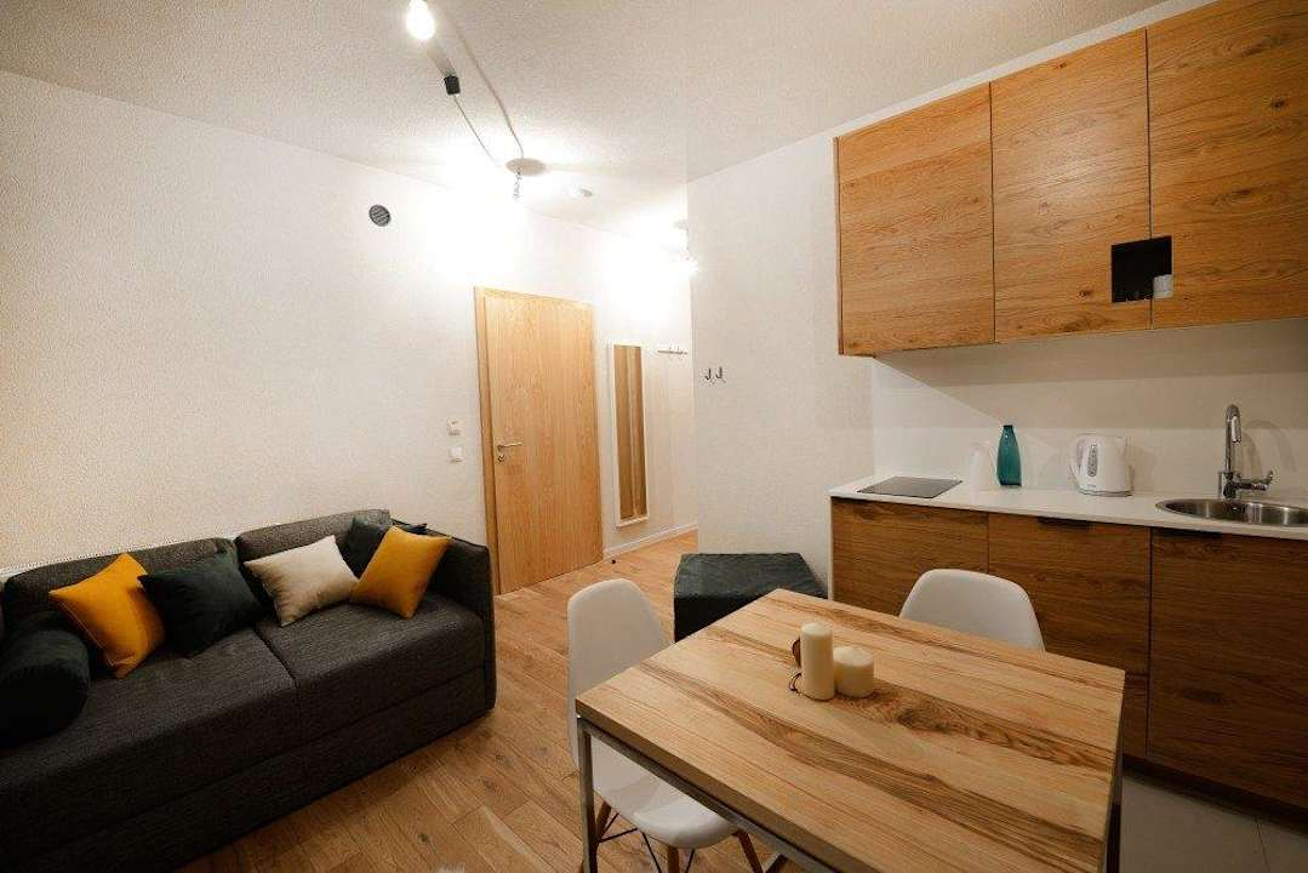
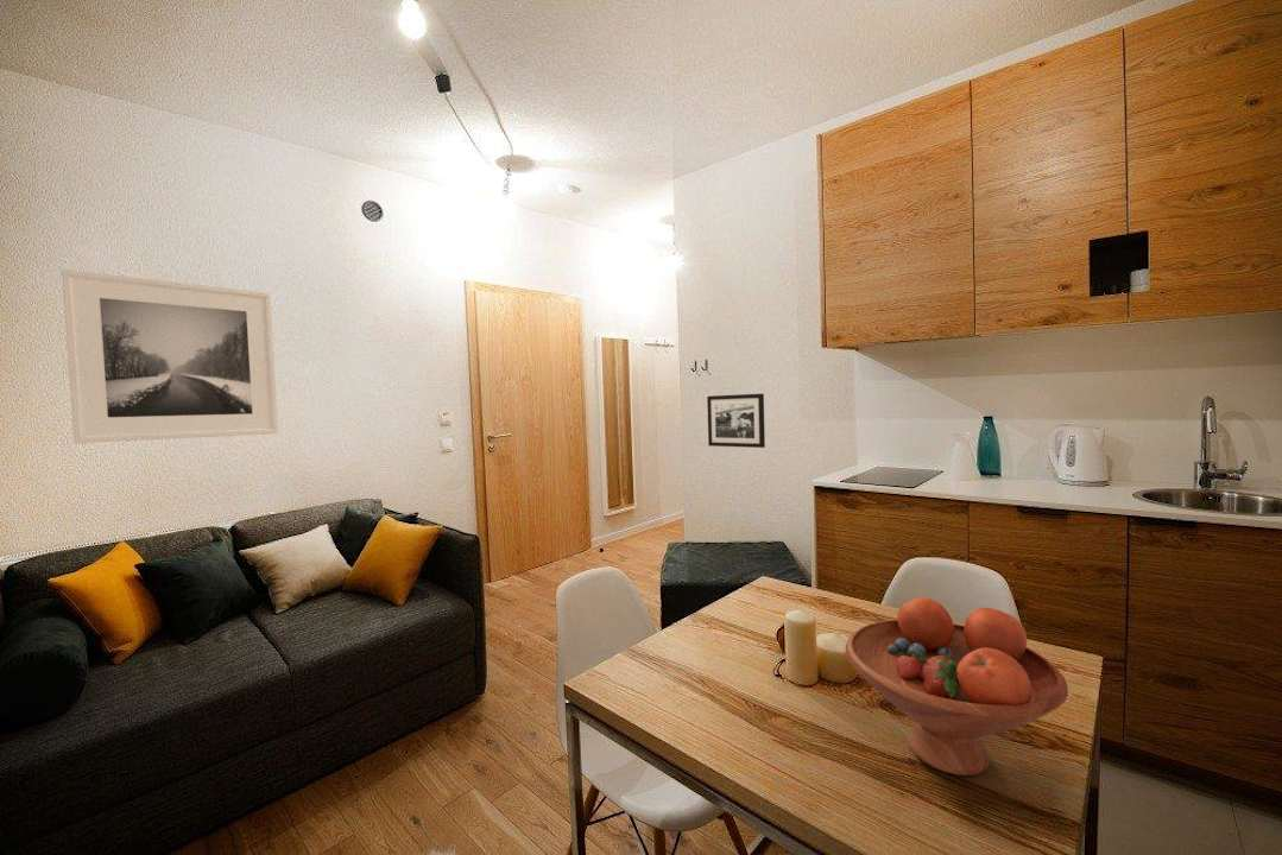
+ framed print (182, 360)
+ fruit bowl (946, 686)
+ picture frame (734, 420)
